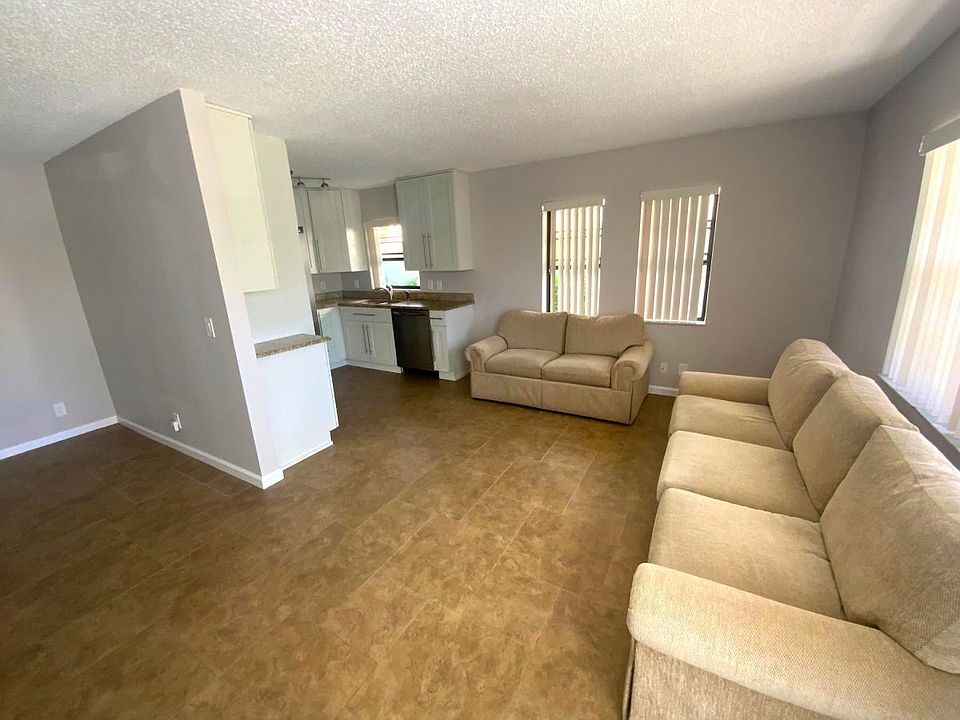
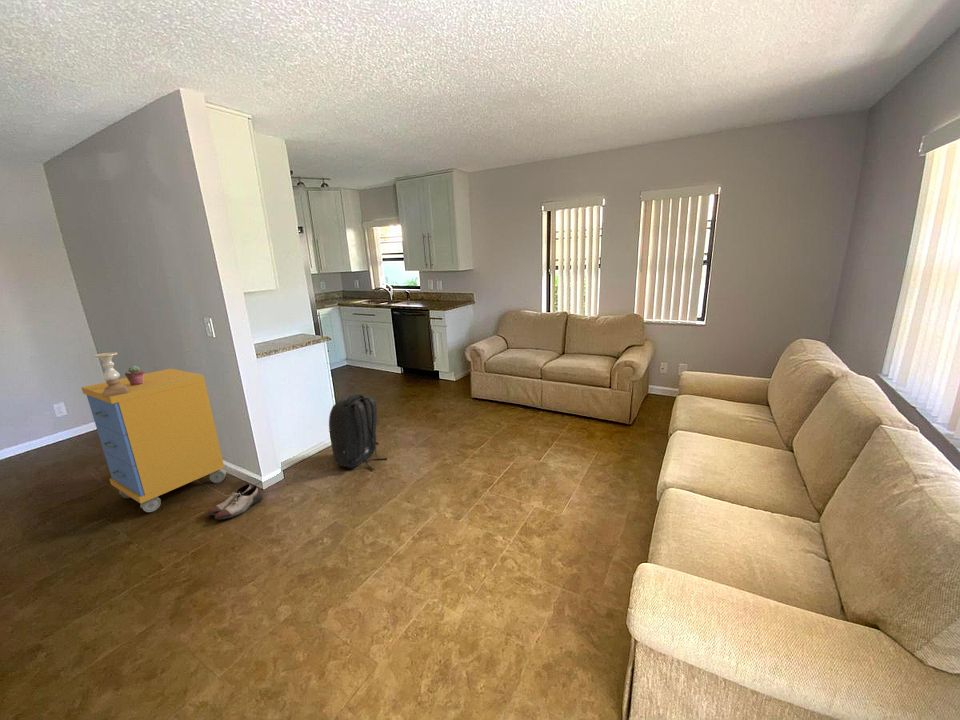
+ candle holder (110, 373)
+ potted succulent (134, 374)
+ storage cabinet (158, 436)
+ shoe (235, 500)
+ backpack (357, 428)
